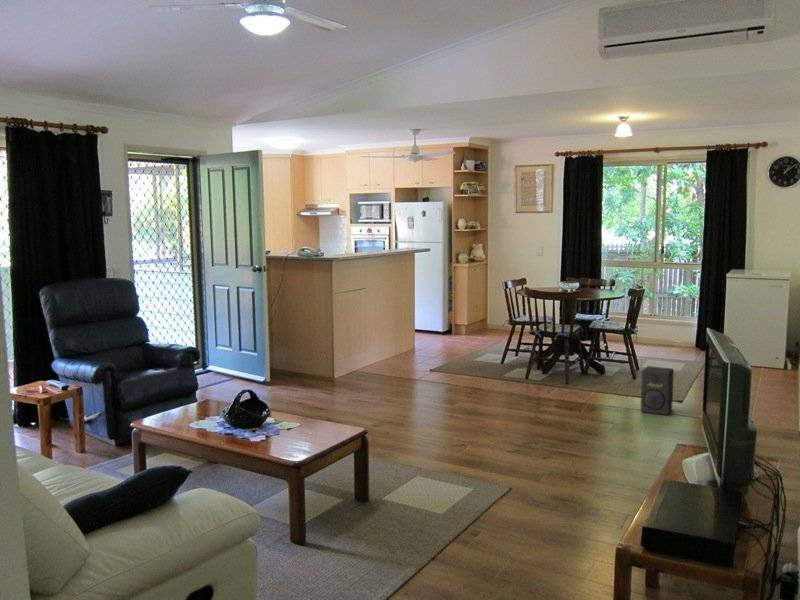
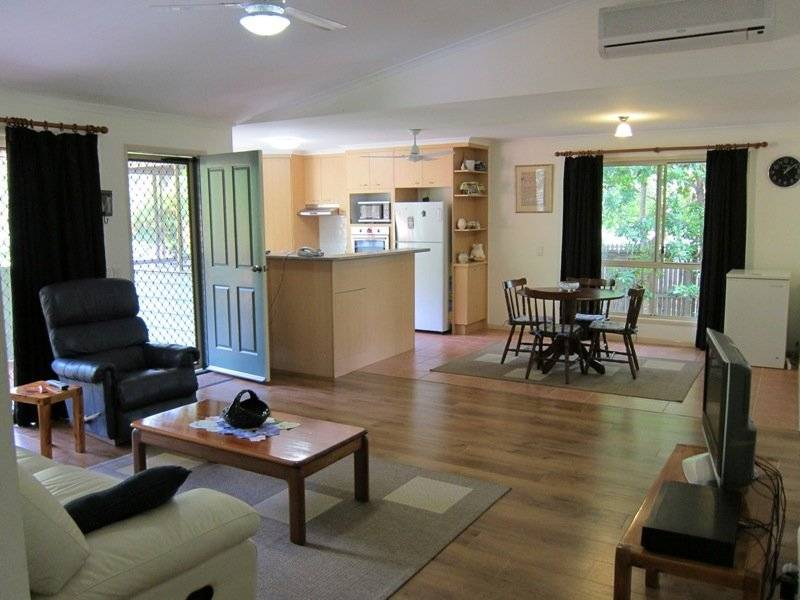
- speaker (656, 390)
